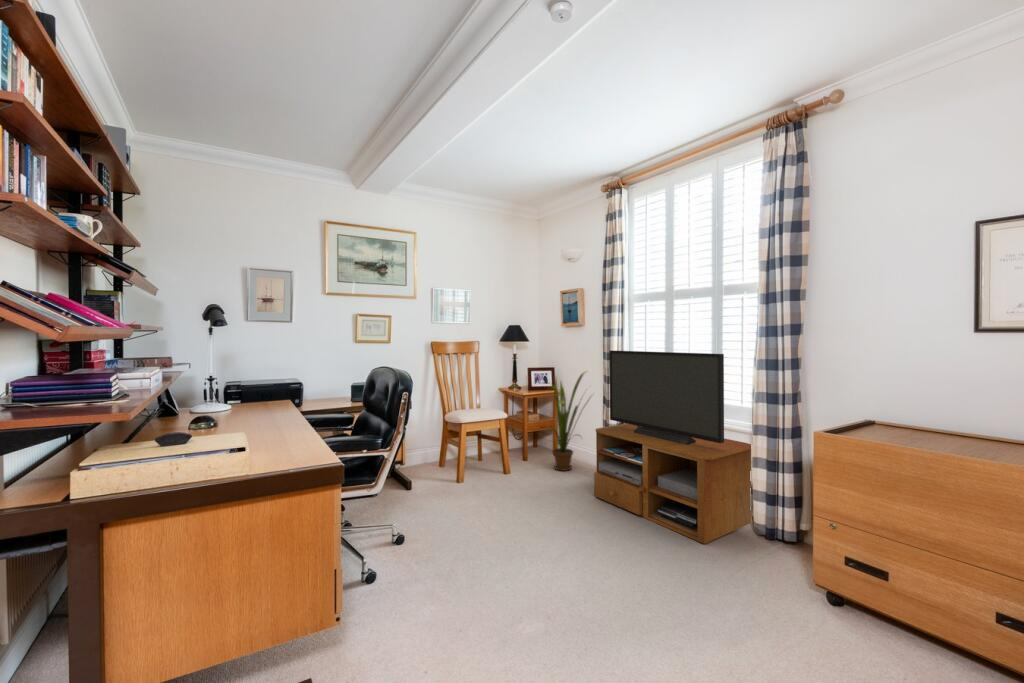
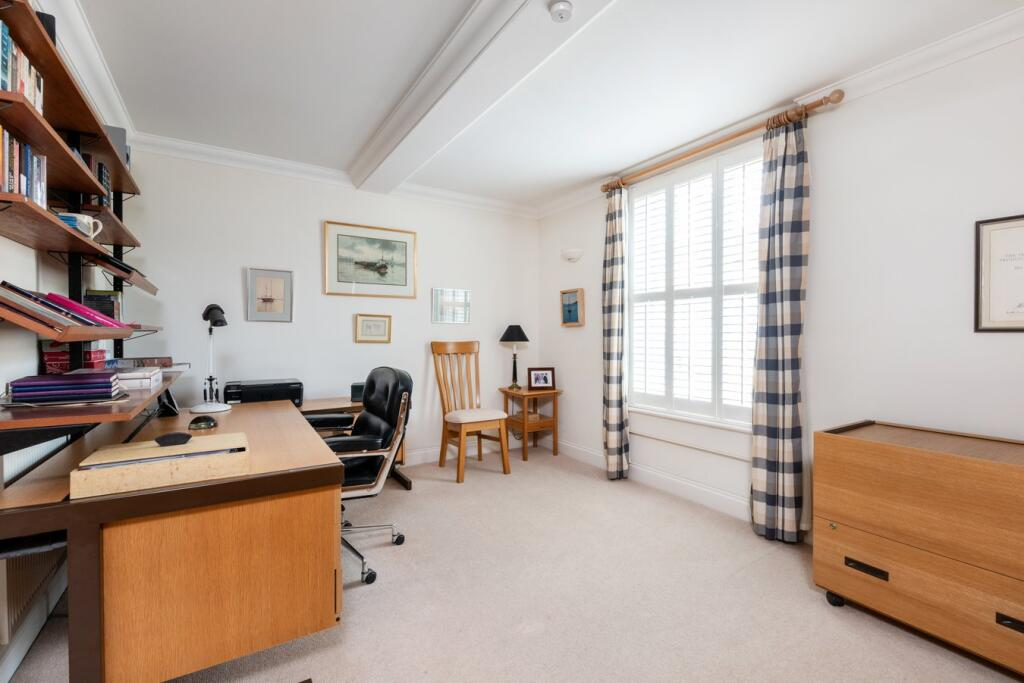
- tv stand (664, 431)
- house plant (565, 419)
